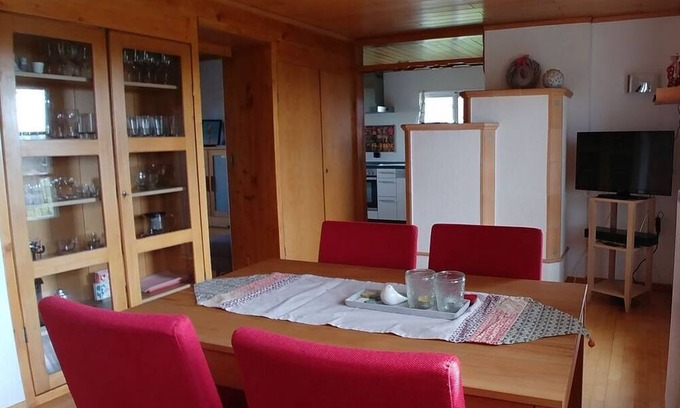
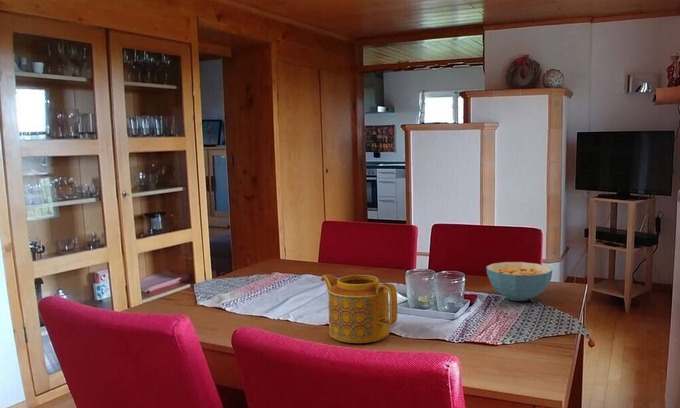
+ cereal bowl (518, 283)
+ teapot (356, 305)
